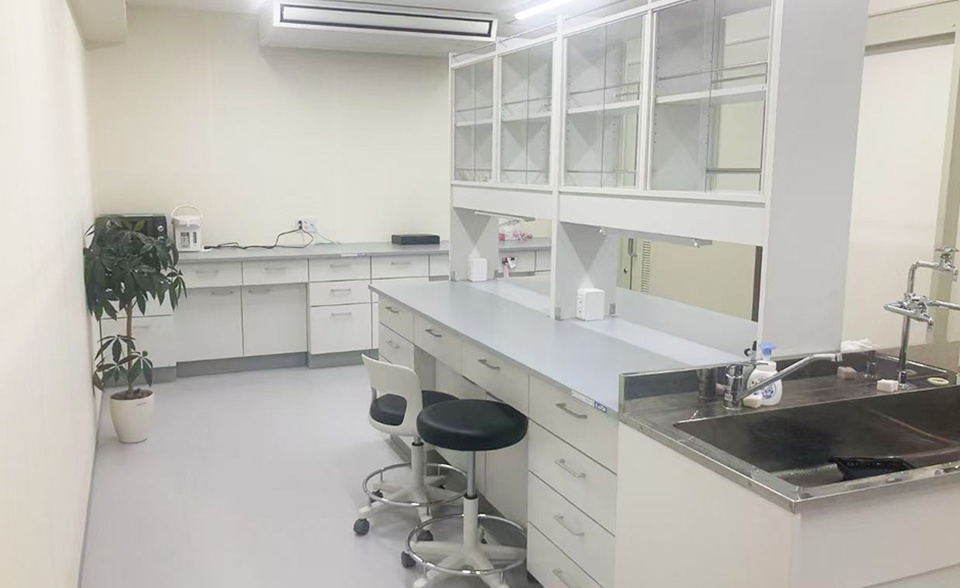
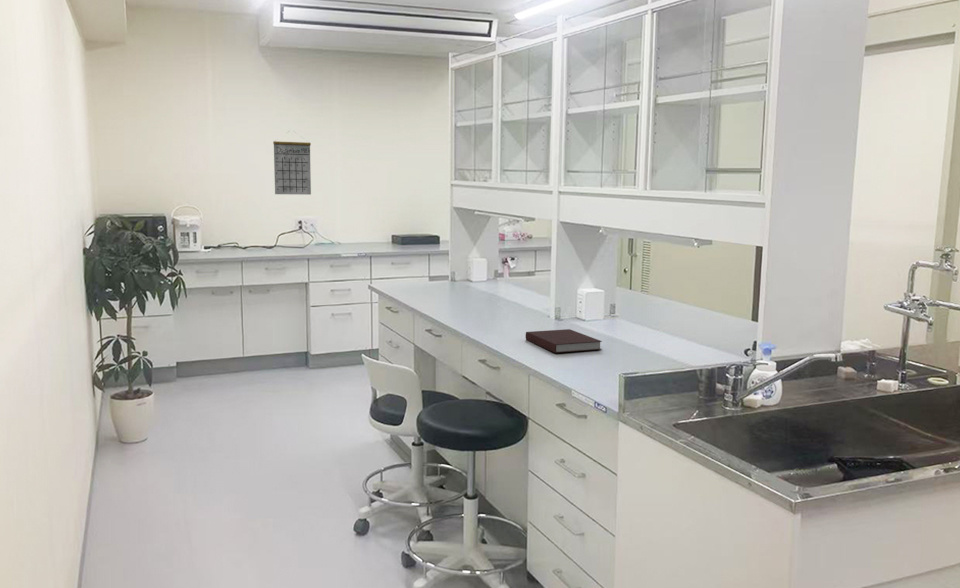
+ calendar (292, 162)
+ notebook (562, 340)
